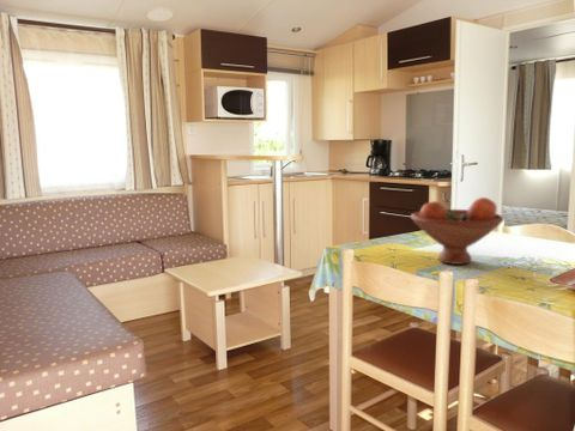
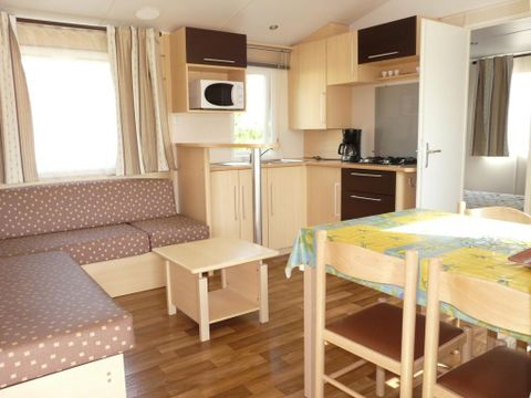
- fruit bowl (455, 229)
